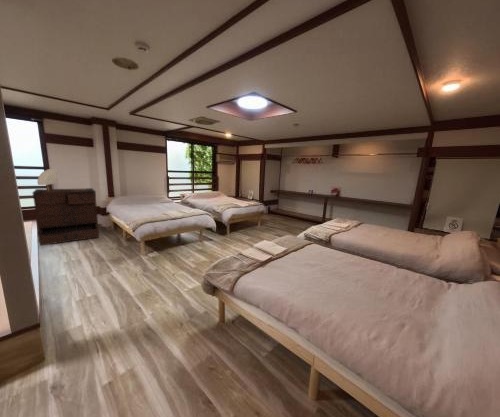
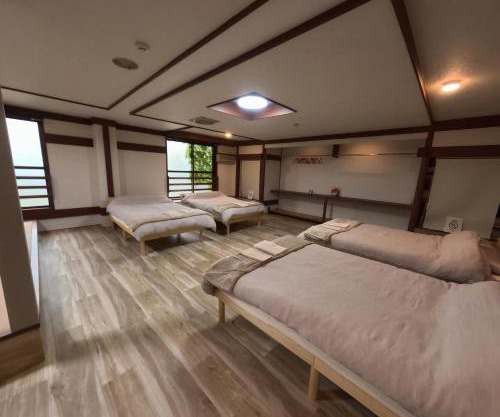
- dresser (68, 213)
- lamp (48, 179)
